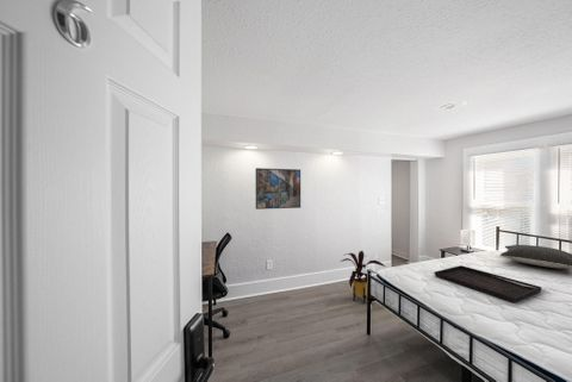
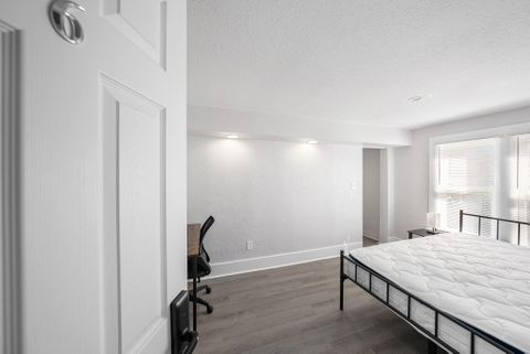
- pillow (537, 255)
- serving tray (483, 281)
- house plant (358, 276)
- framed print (279, 188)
